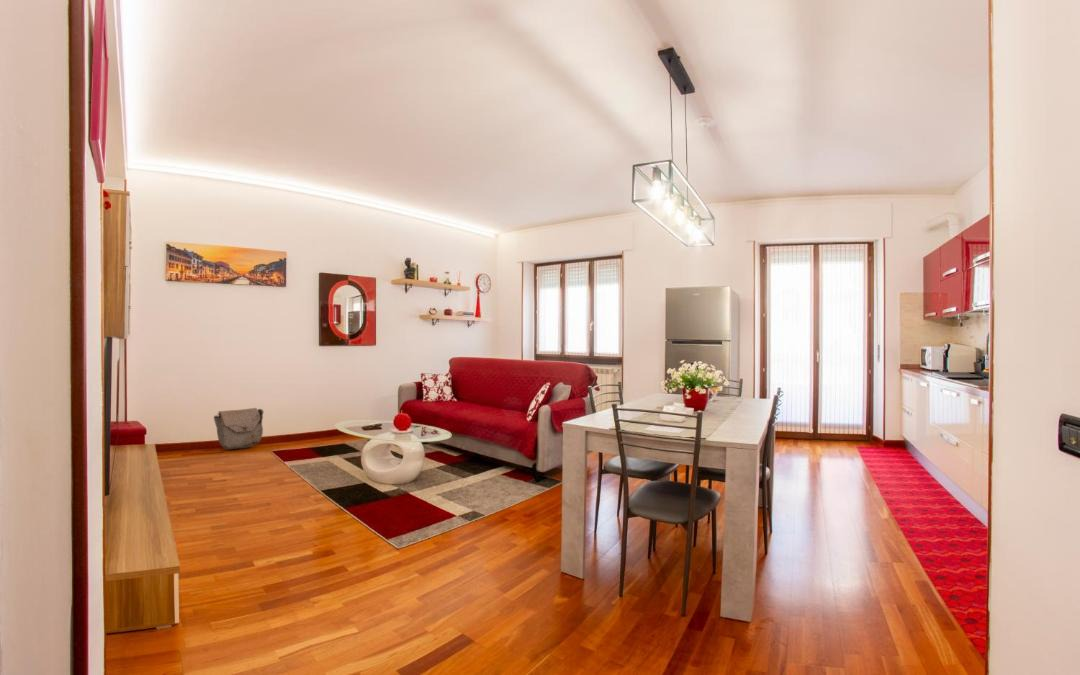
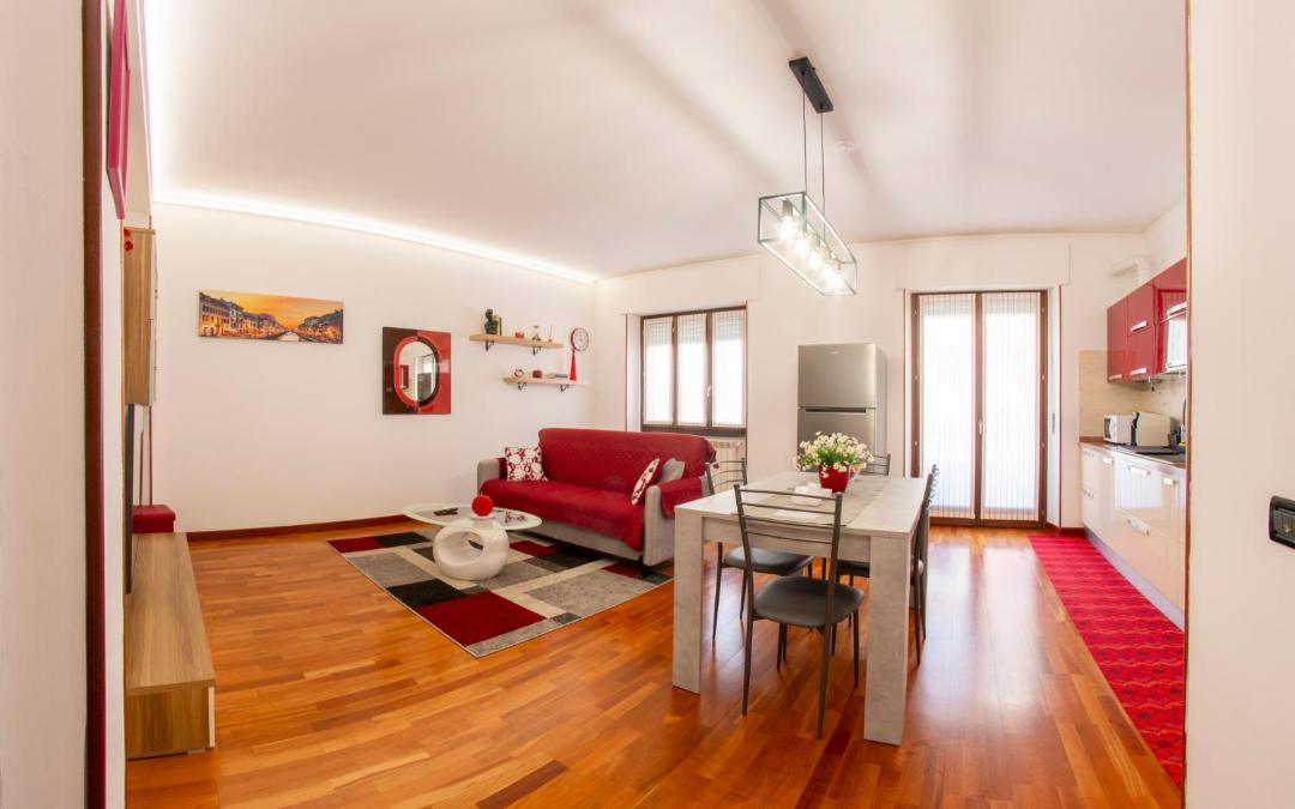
- bag (239, 429)
